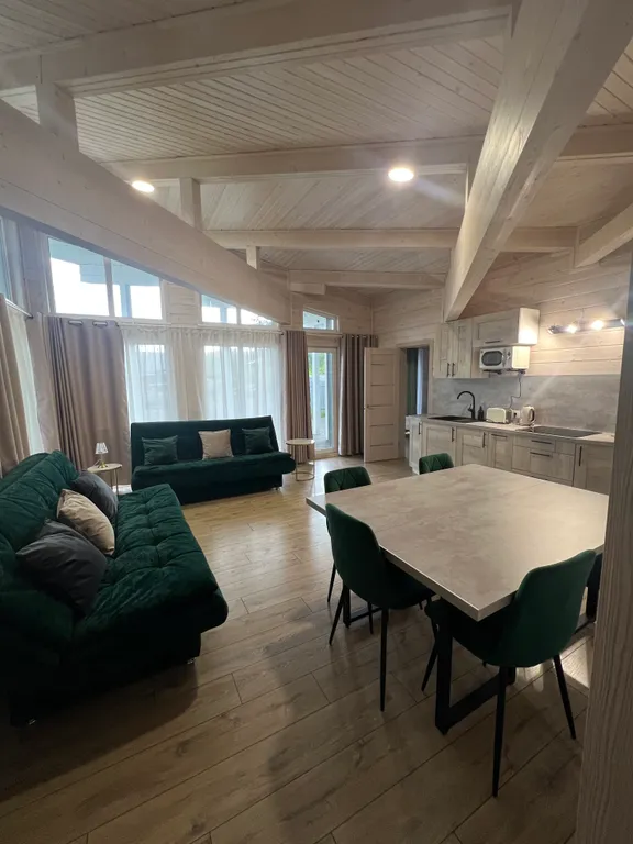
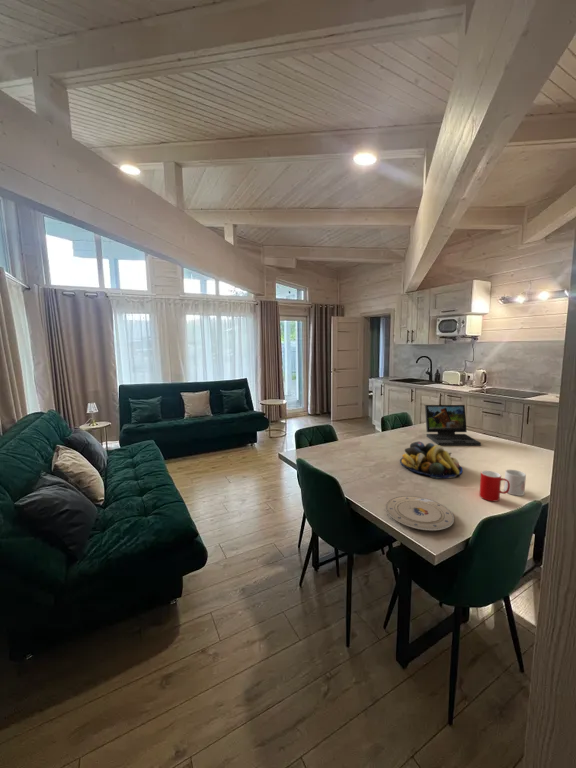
+ cup (494, 486)
+ mug (516, 481)
+ plate (418, 512)
+ fruit bowl (430, 455)
+ laptop (451, 423)
